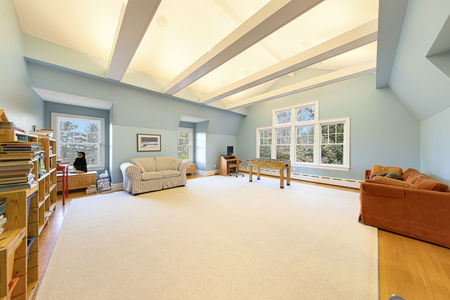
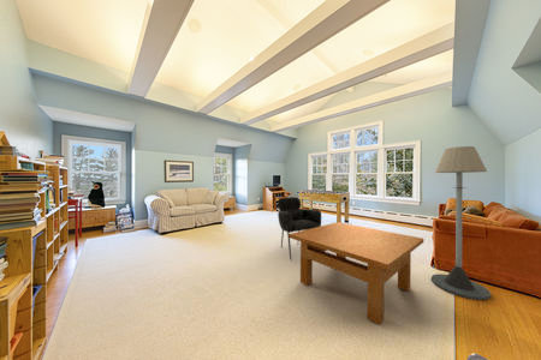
+ chair (296, 224)
+ floor lamp (458, 217)
+ table (353, 262)
